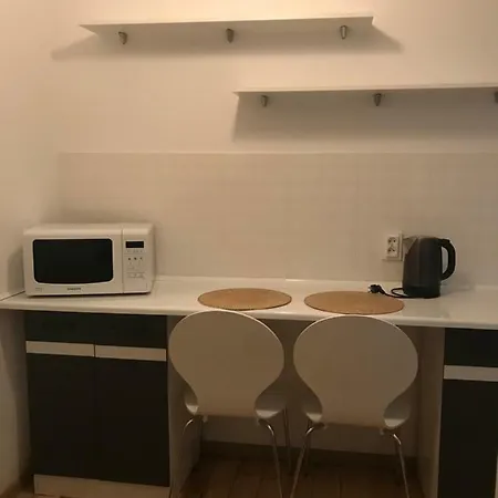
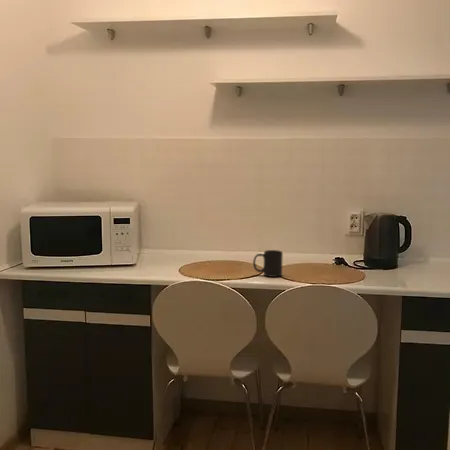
+ mug (267, 263)
